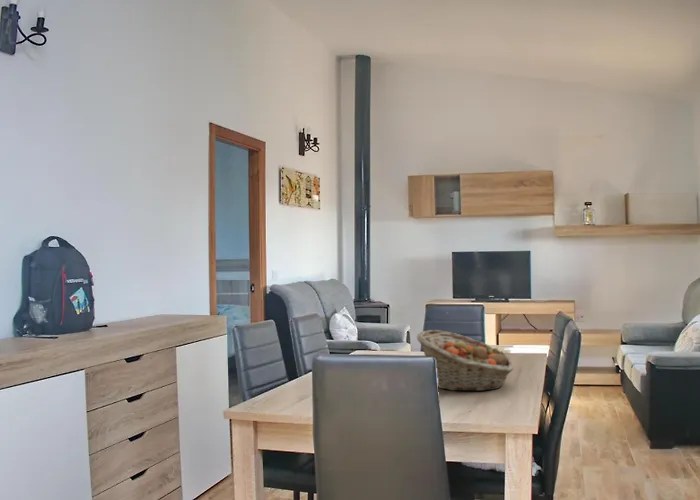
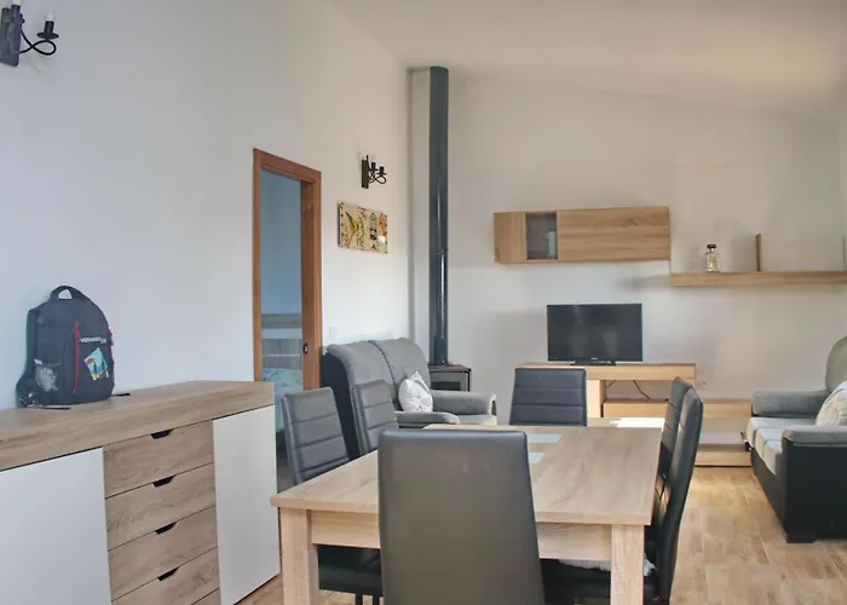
- fruit basket (465, 358)
